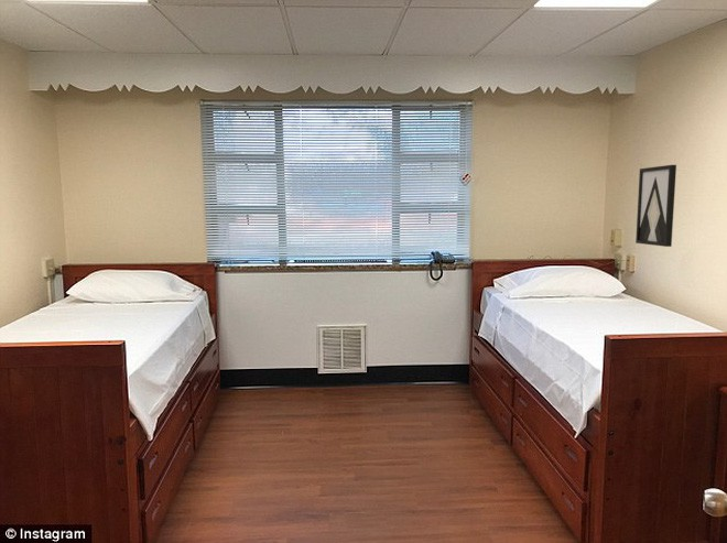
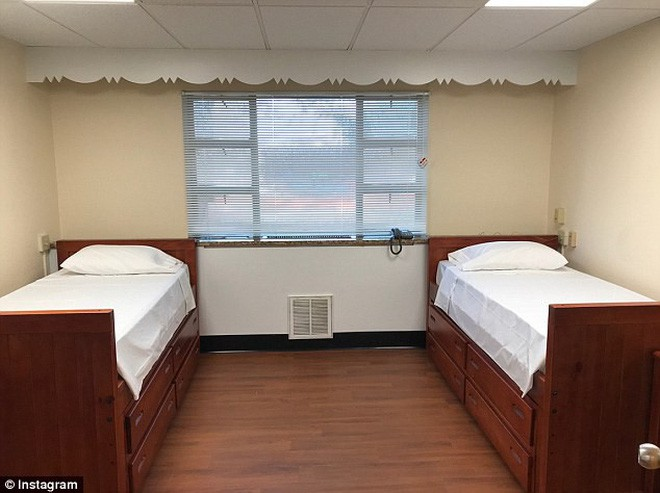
- wall art (654, 206)
